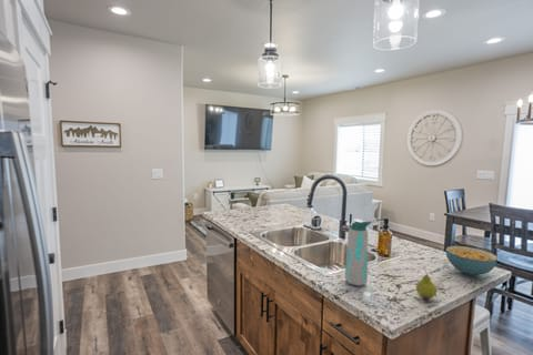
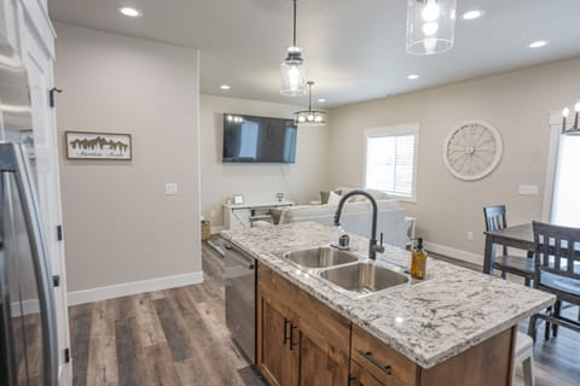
- fruit (426, 283)
- water bottle (358, 251)
- cereal bowl (470, 263)
